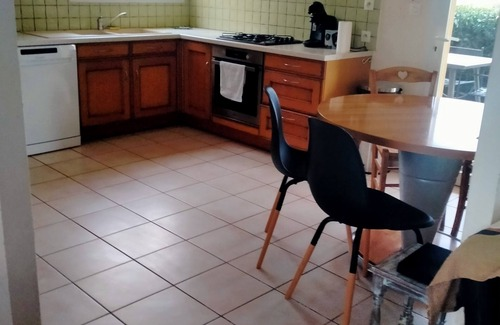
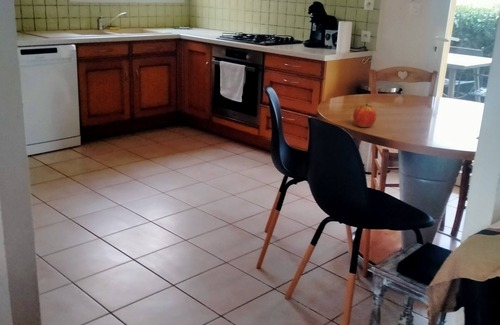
+ apple (364, 114)
